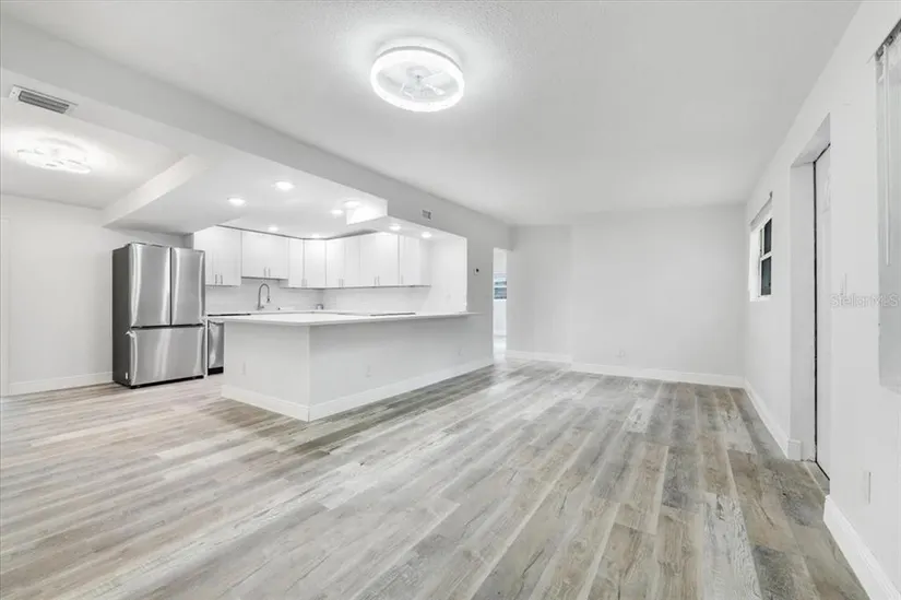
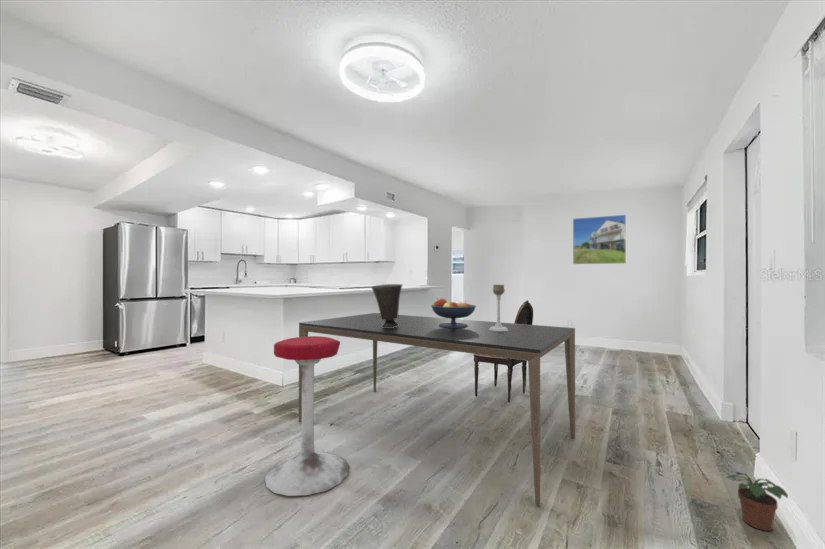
+ dining table (434, 348)
+ potted plant (755, 501)
+ stool (308, 406)
+ vase (387, 305)
+ candle holder (498, 307)
+ fruit bowl (453, 311)
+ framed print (598, 240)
+ dining chair (501, 357)
